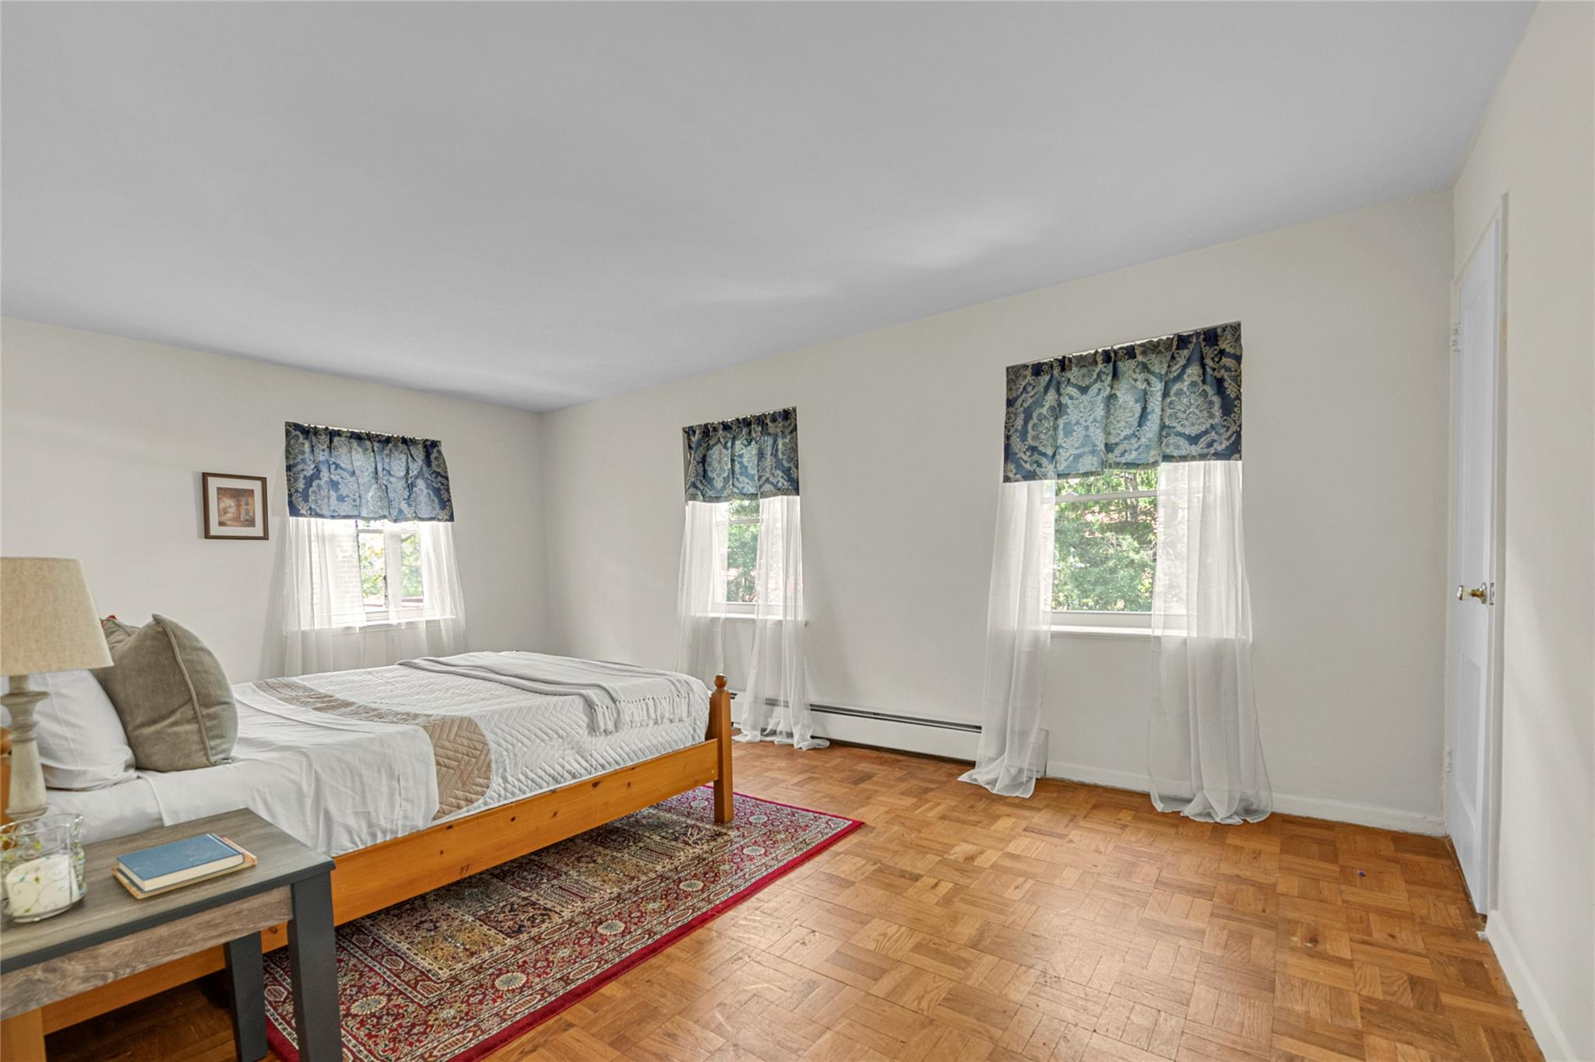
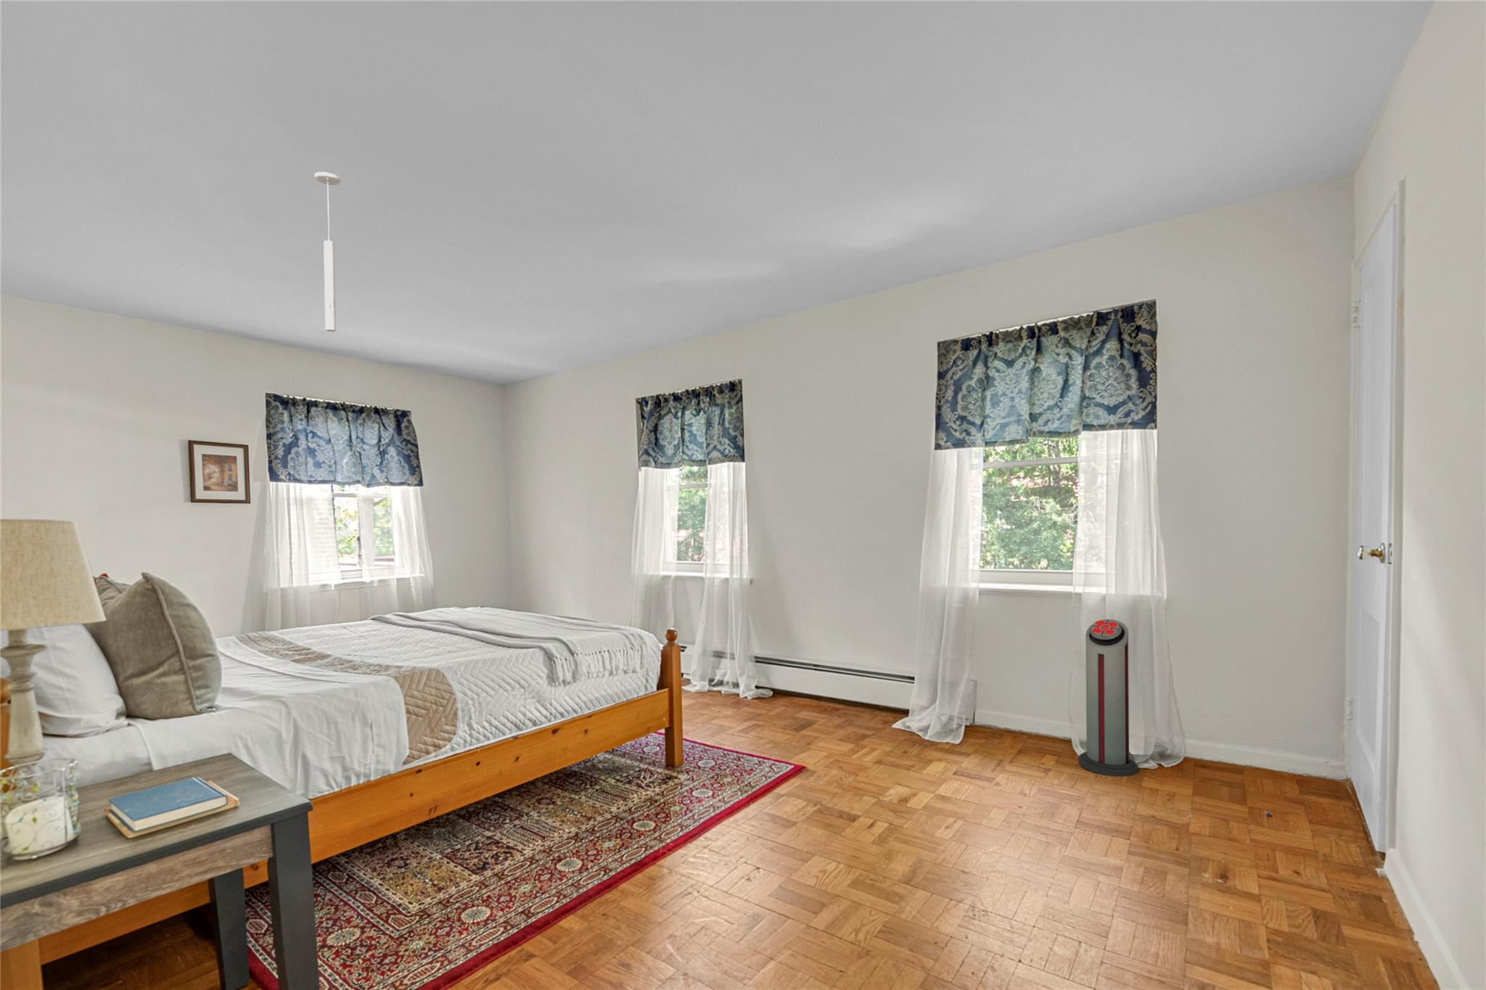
+ air purifier (1107, 693)
+ ceiling light (329, 254)
